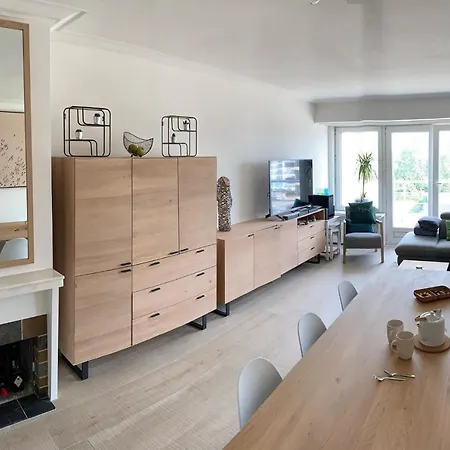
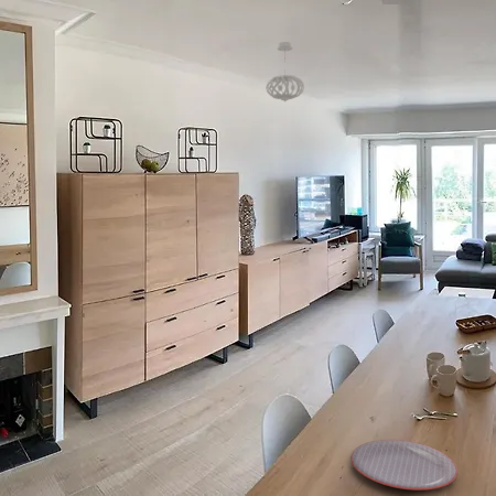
+ pendant light (284, 73)
+ plate (402, 465)
